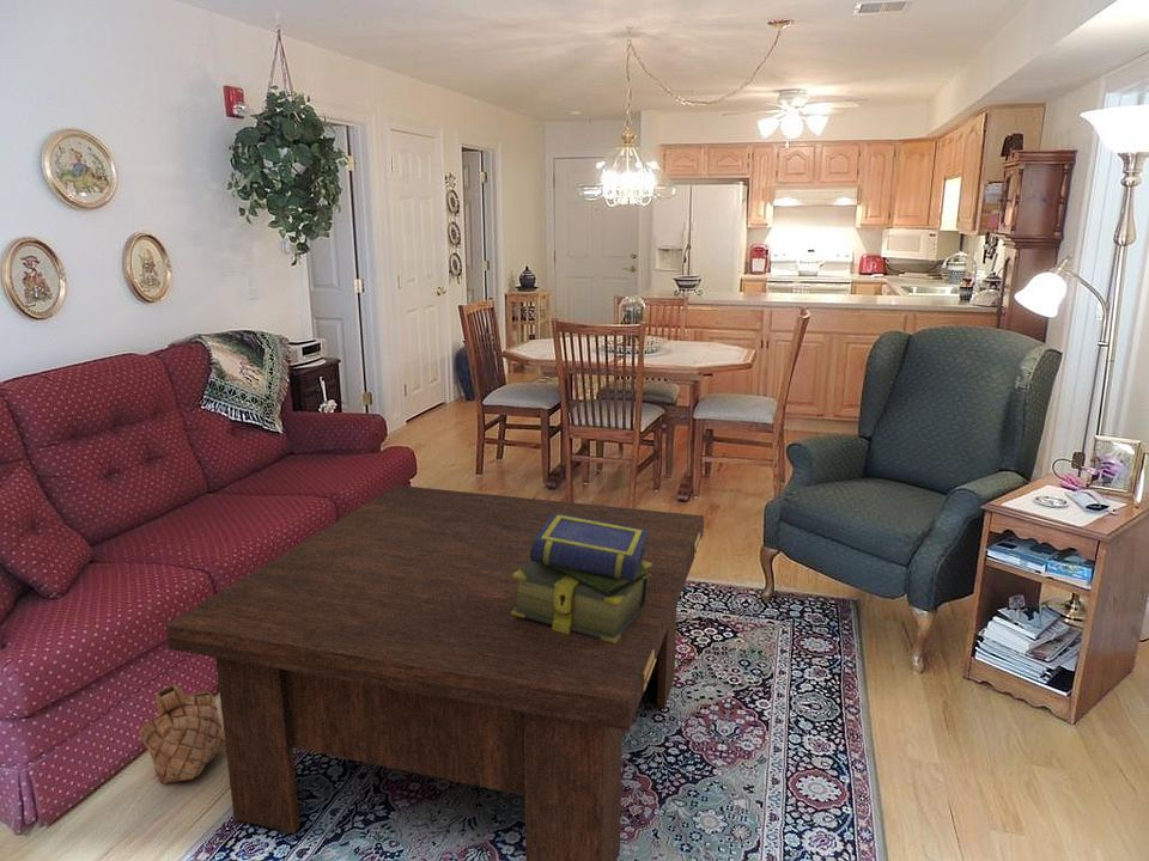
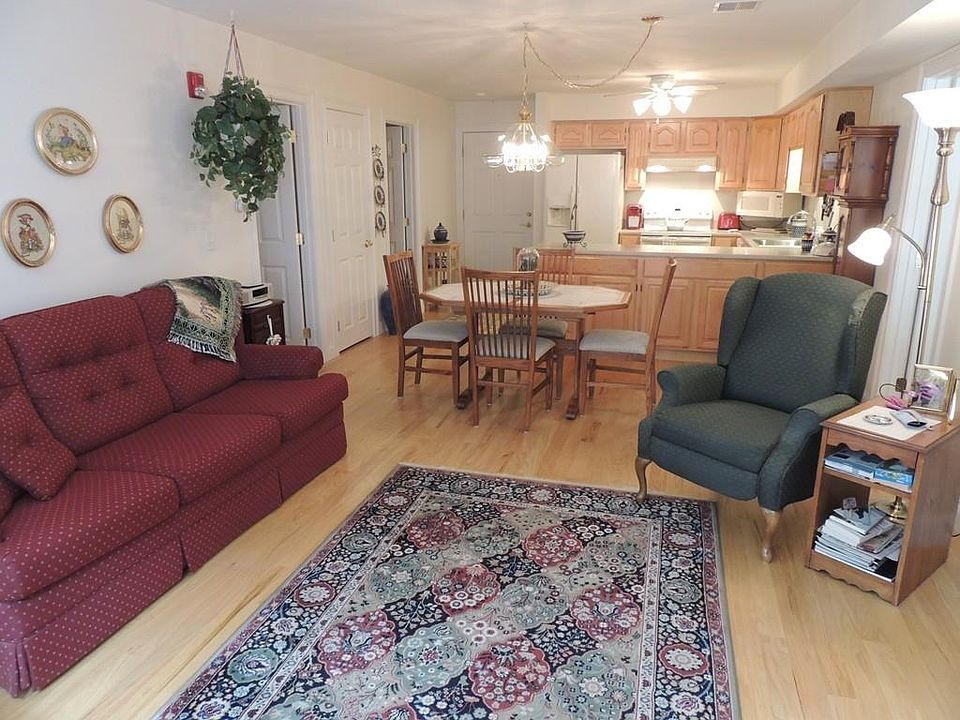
- coffee table (482, 653)
- stack of books (586, 569)
- basket (184, 728)
